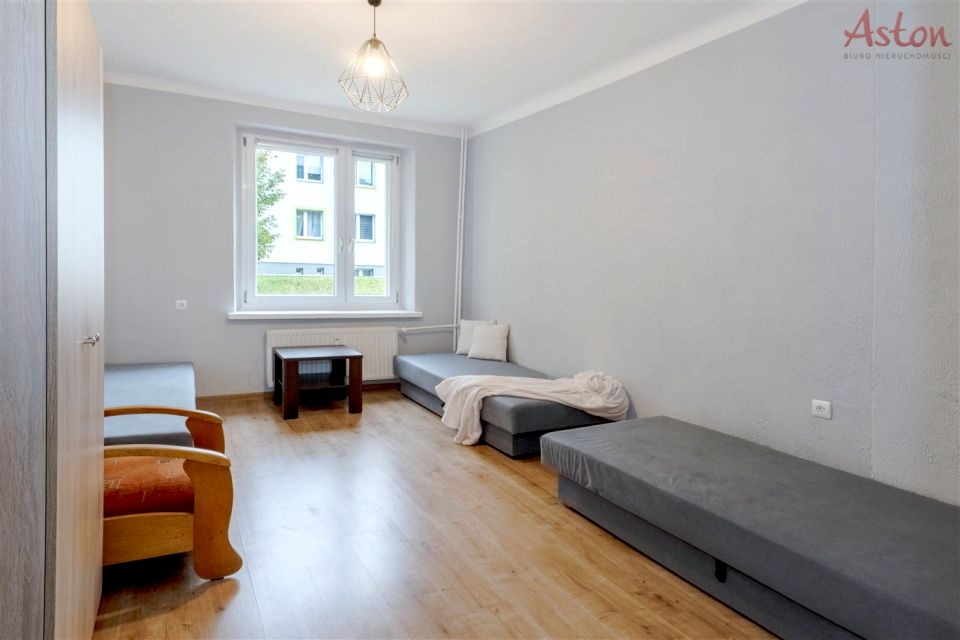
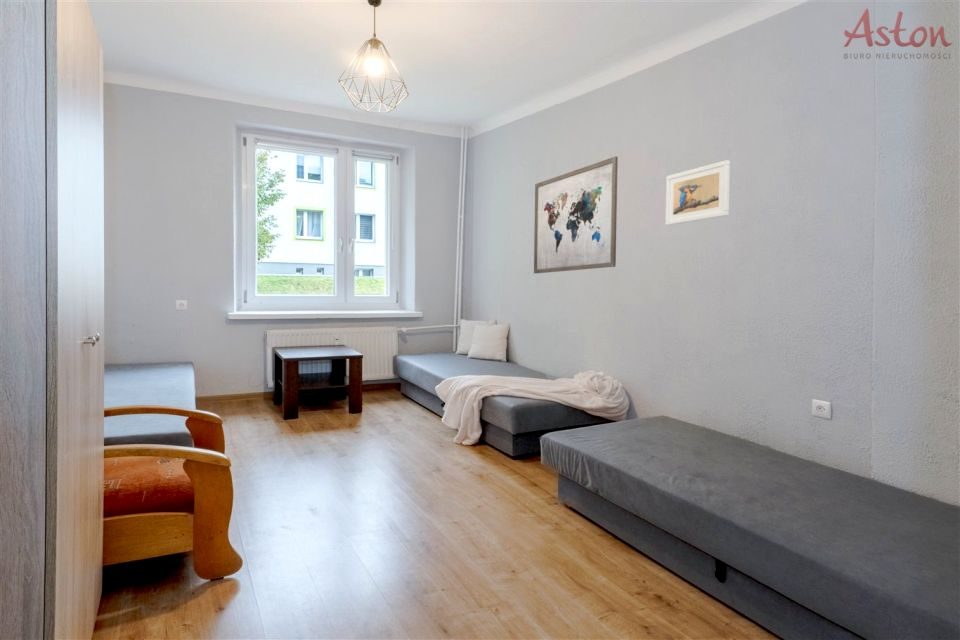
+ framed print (695, 194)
+ wall art (571, 221)
